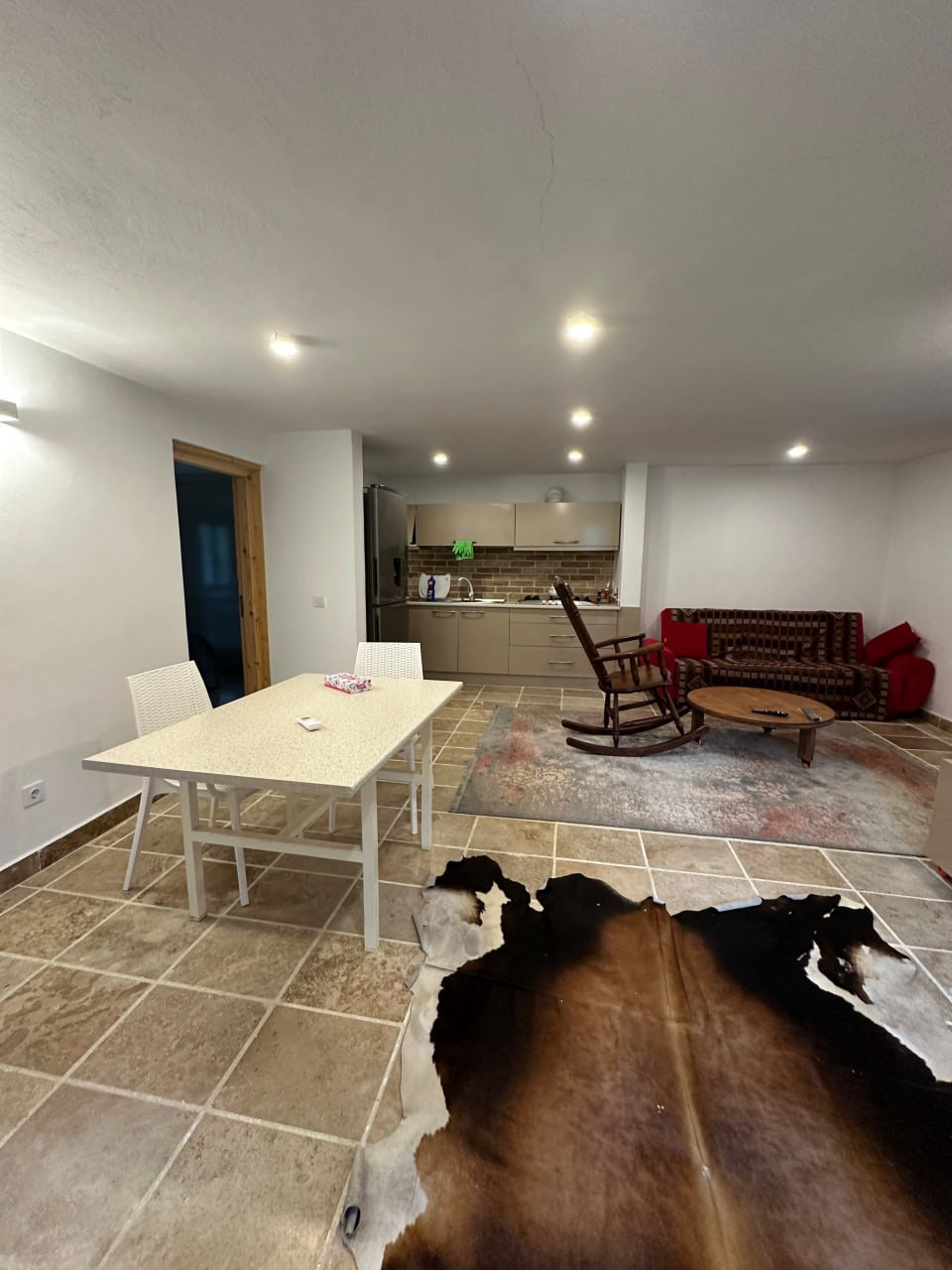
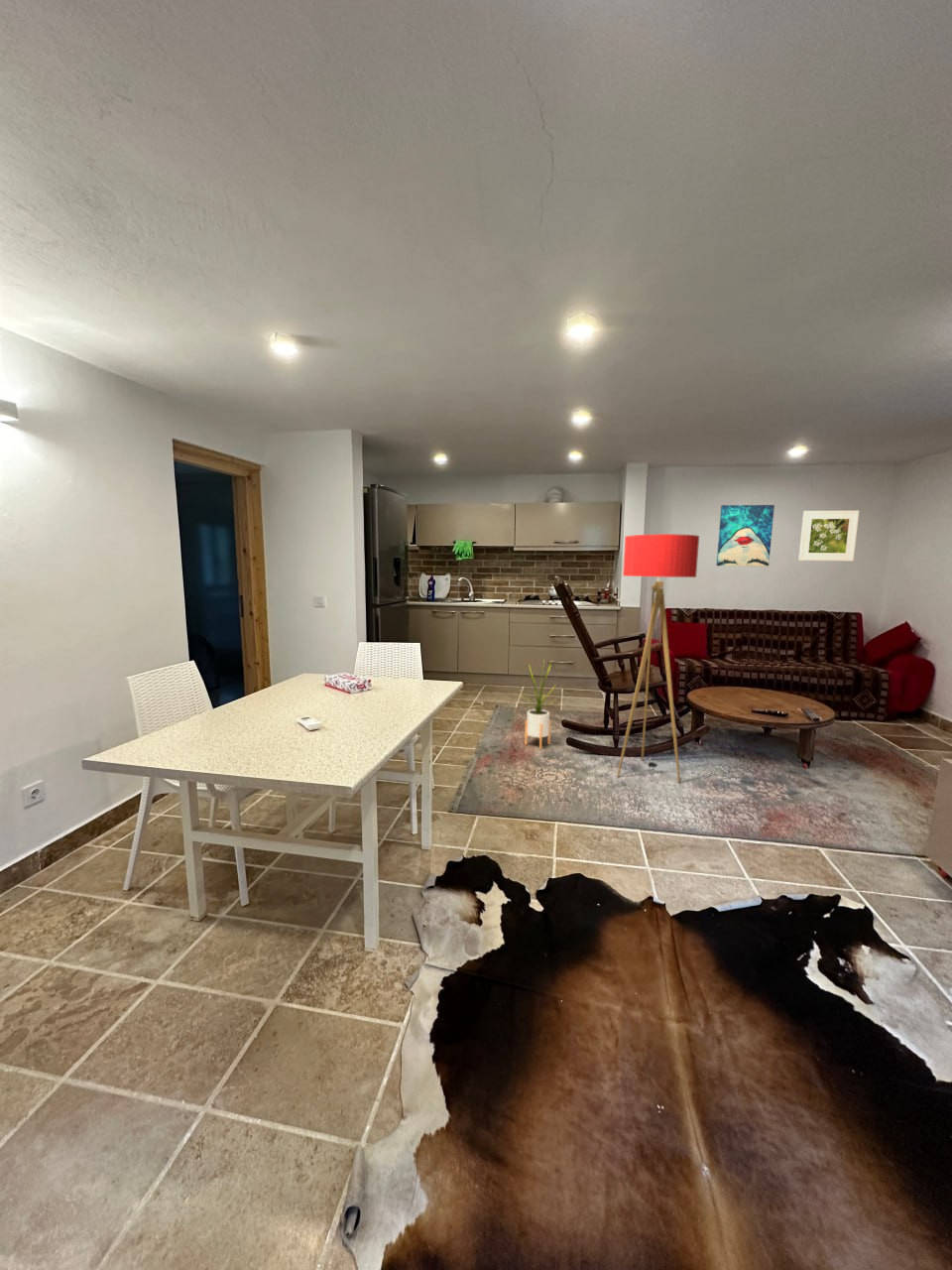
+ floor lamp (654, 658)
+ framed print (828, 536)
+ house plant (536, 701)
+ wall art (745, 536)
